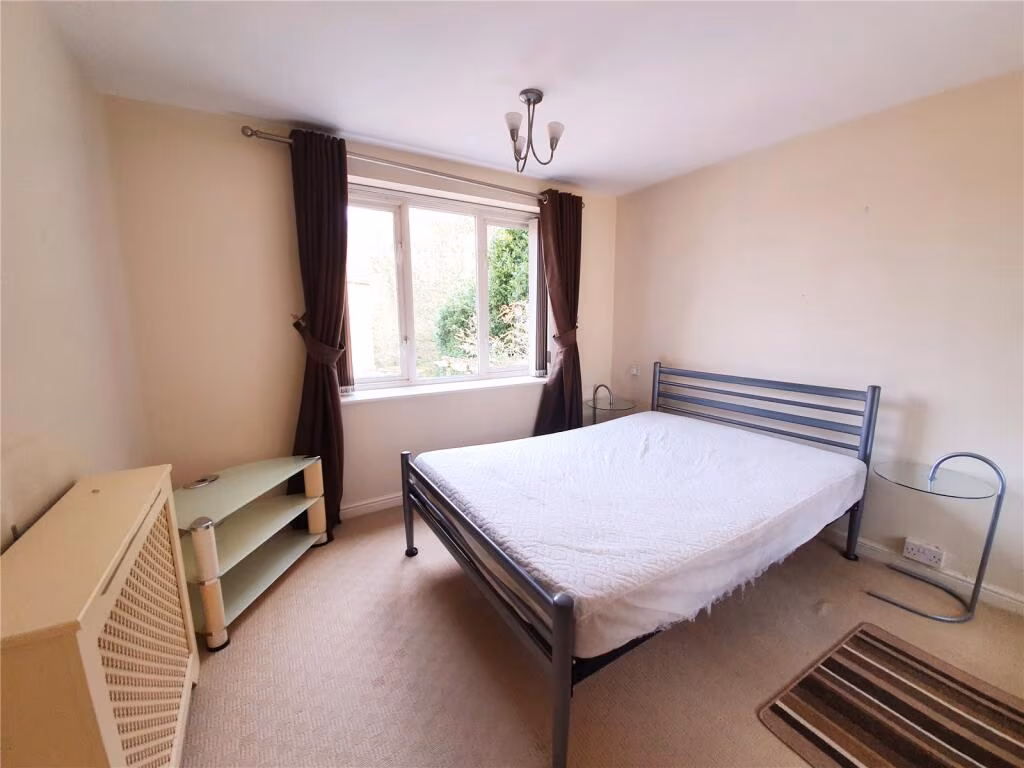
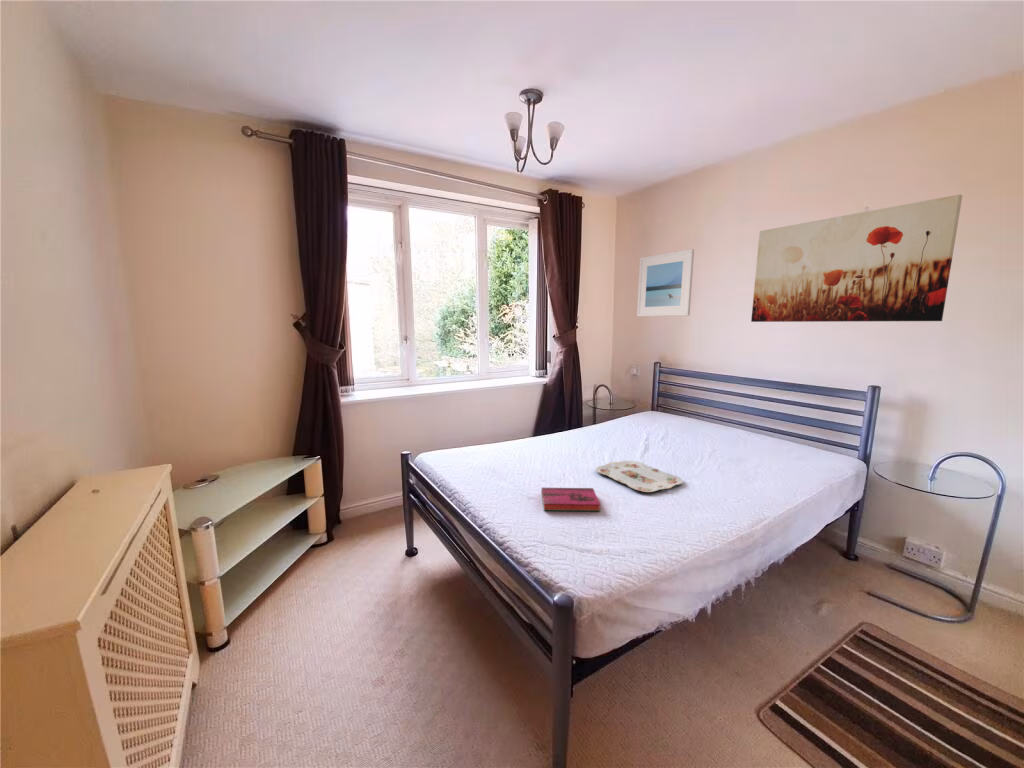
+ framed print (663, 285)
+ serving tray (637, 475)
+ wall art (837, 269)
+ hardback book (569, 498)
